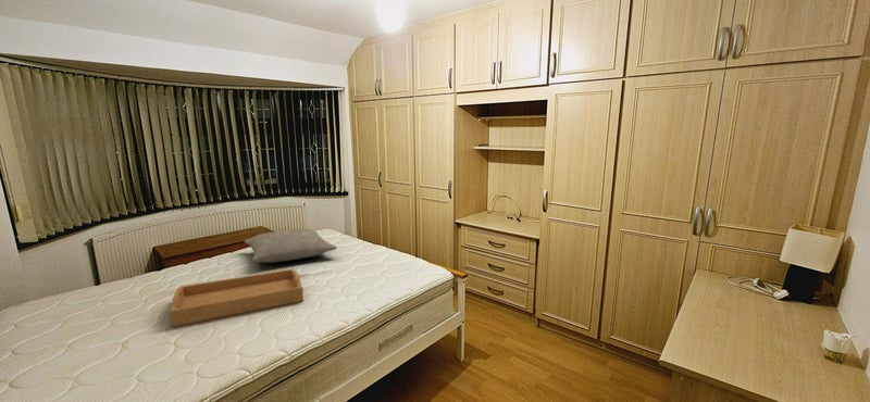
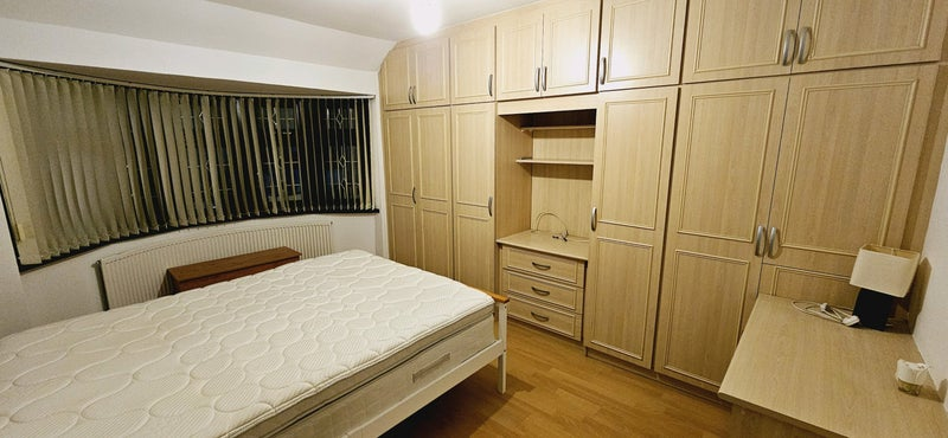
- serving tray (240, 291)
- pillow (288, 244)
